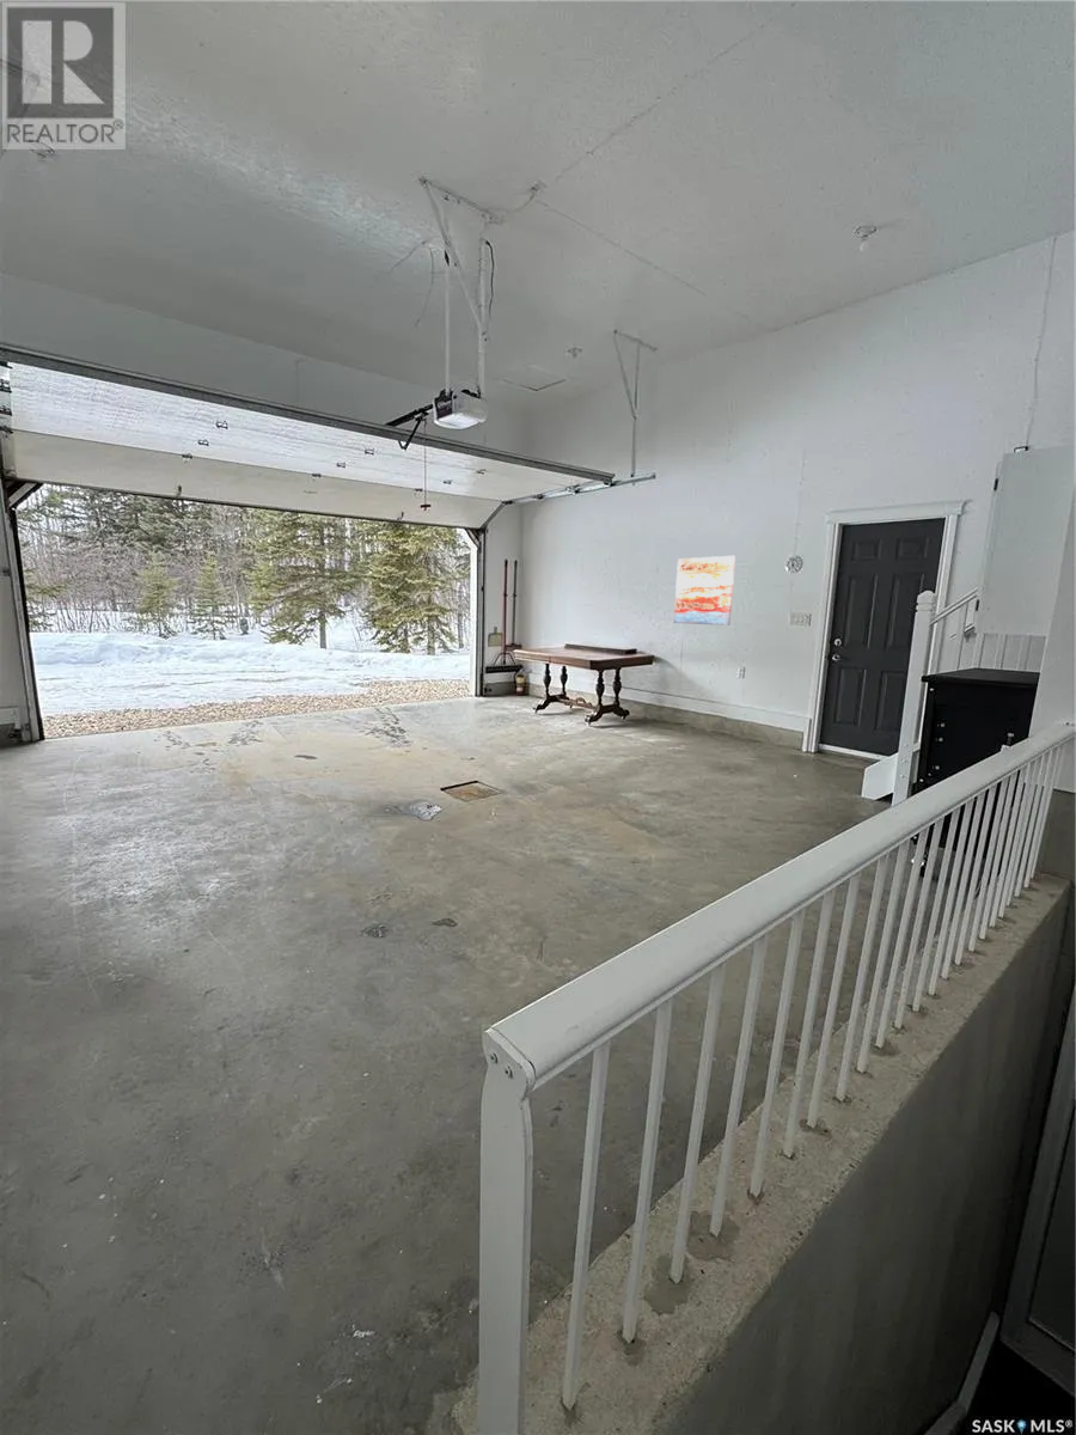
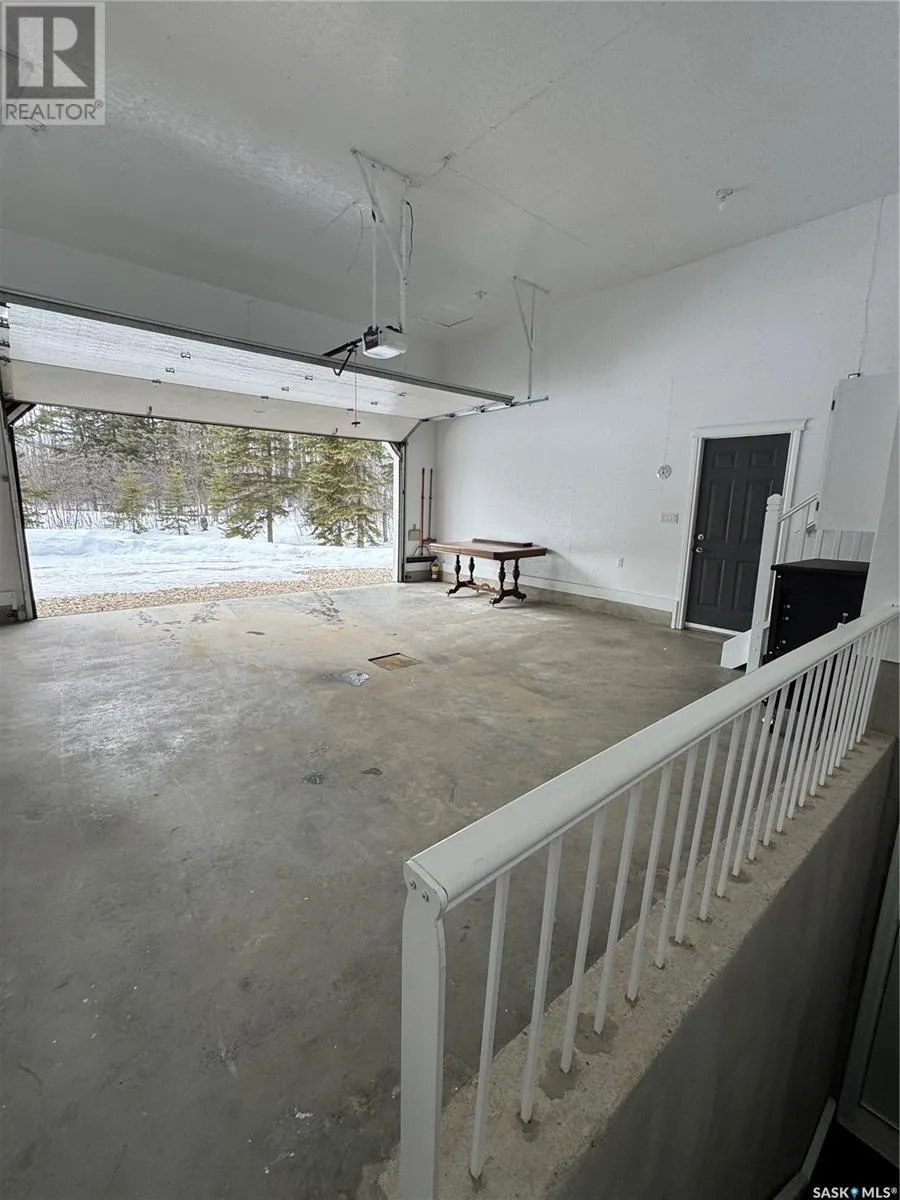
- wall art (703, 591)
